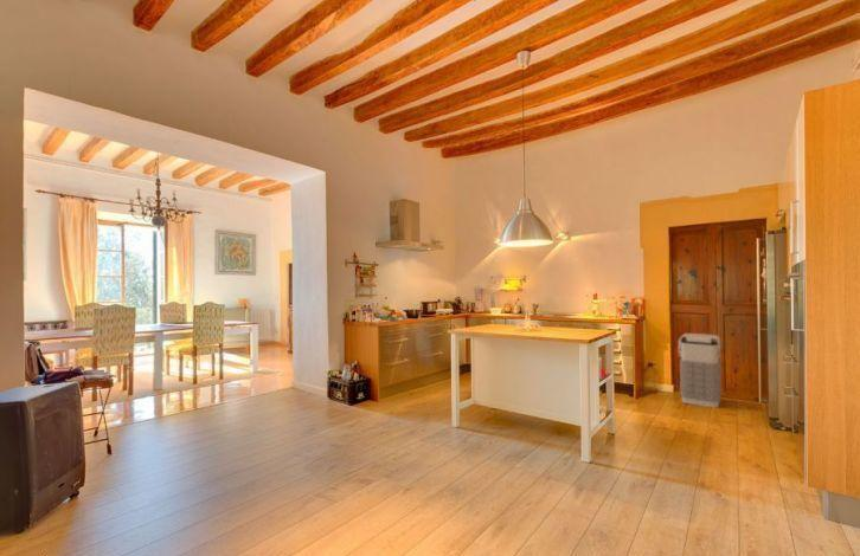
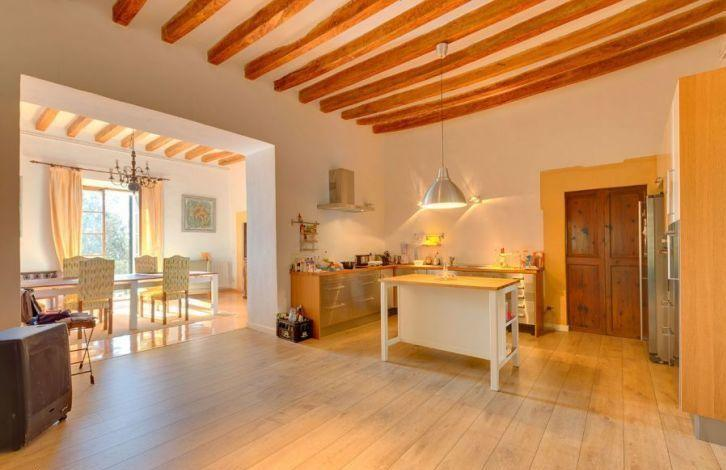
- grenade (699, 368)
